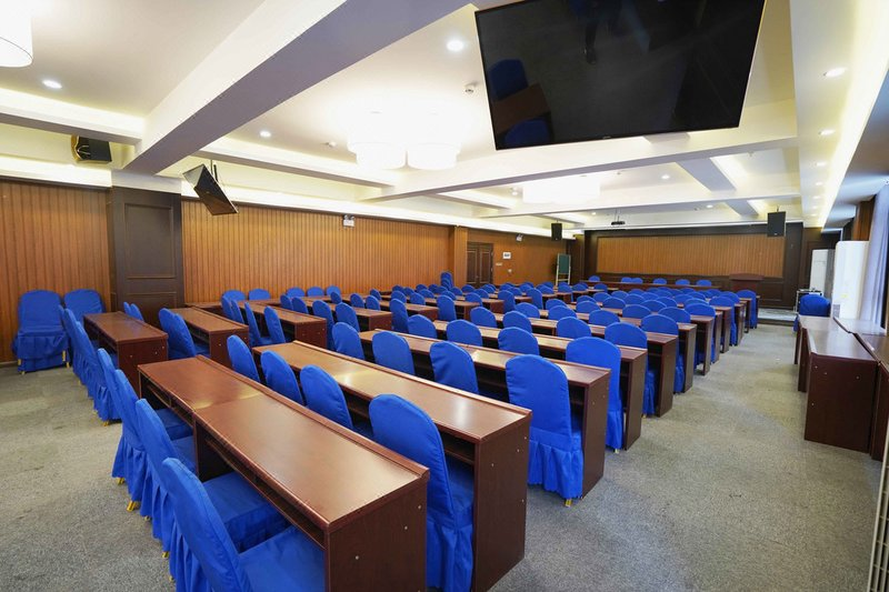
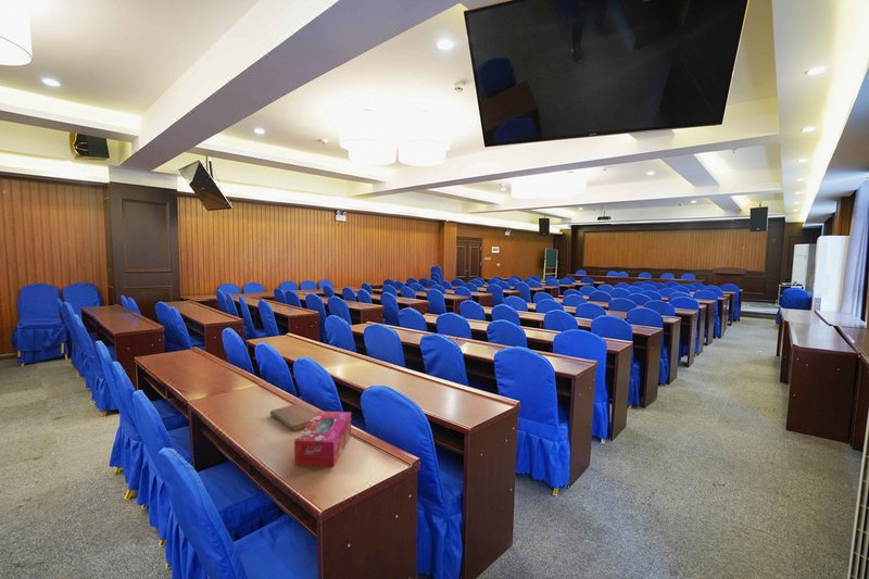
+ notebook (297, 416)
+ tissue box (325, 437)
